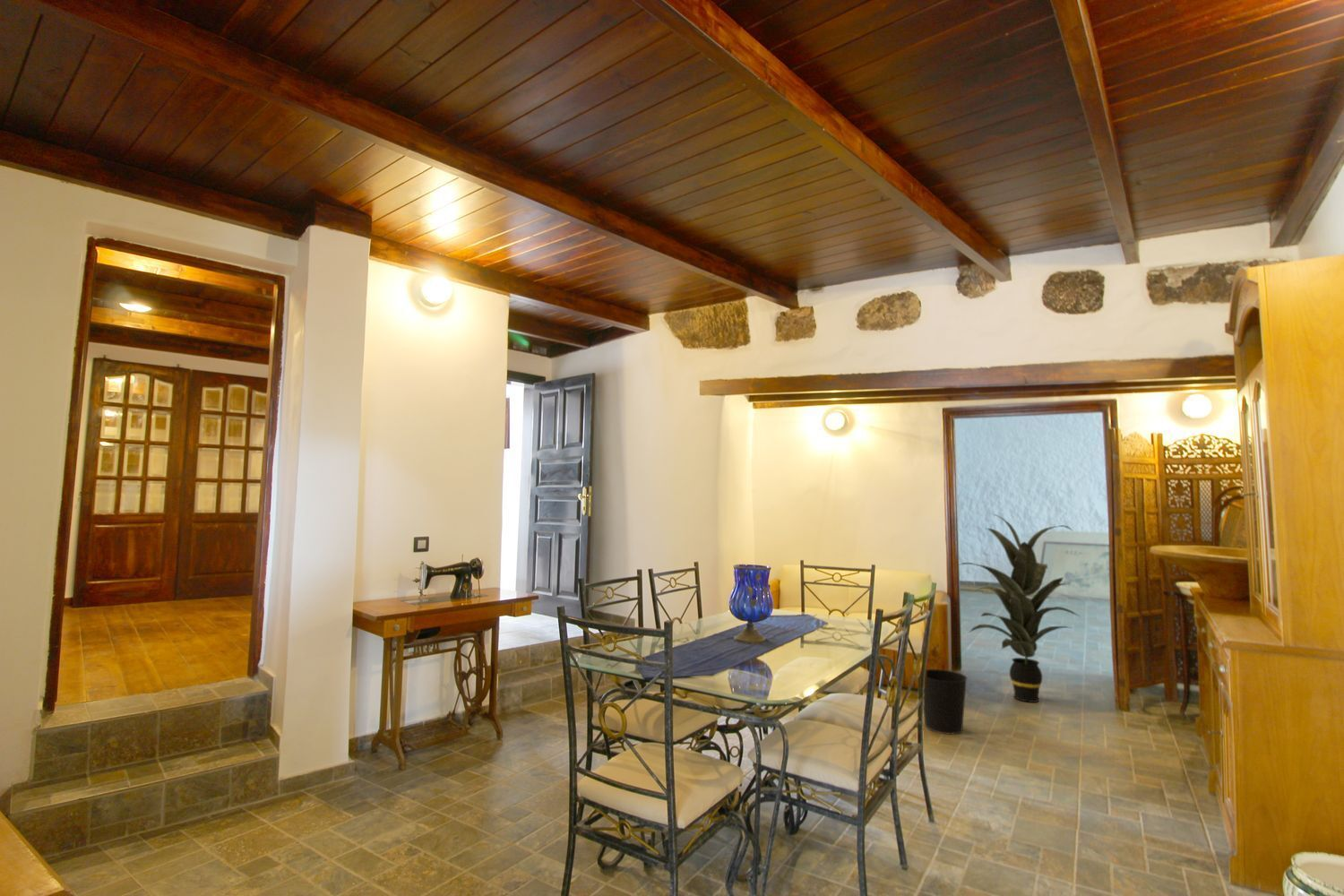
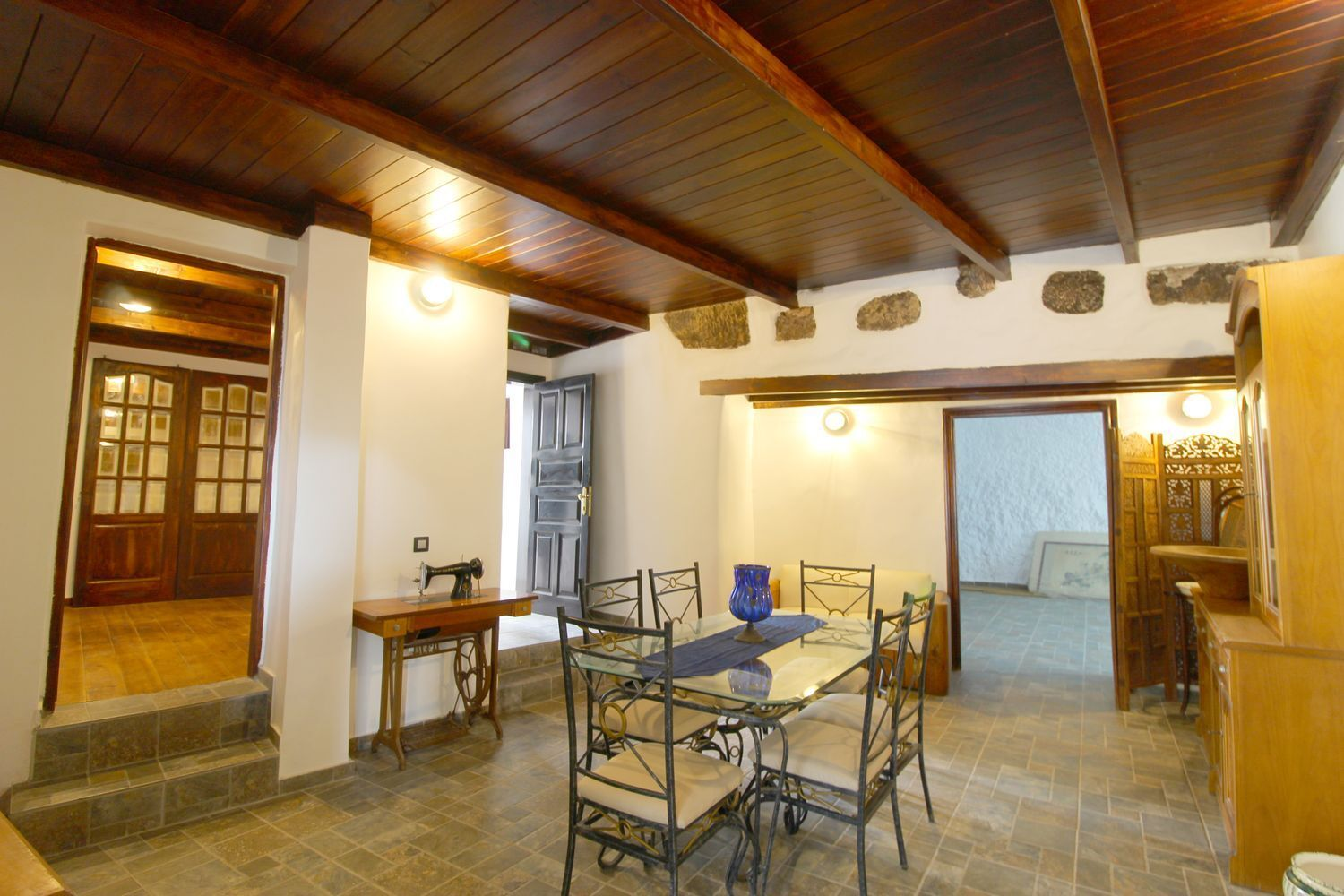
- wastebasket (943, 701)
- indoor plant (1016, 605)
